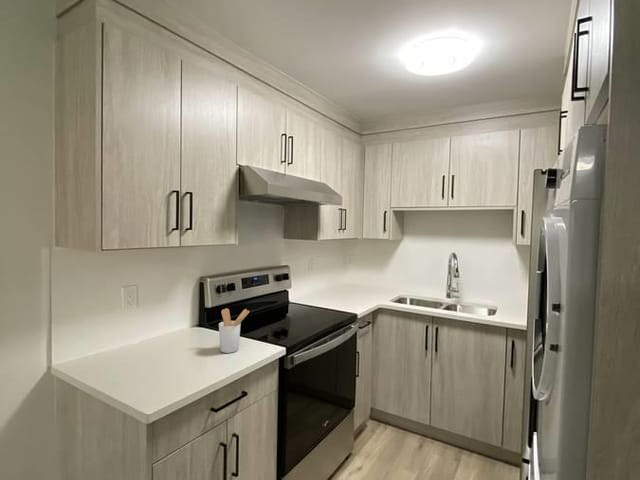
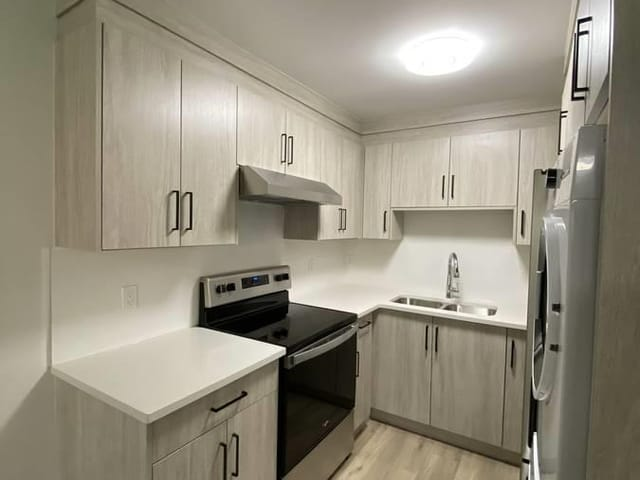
- utensil holder (234, 329)
